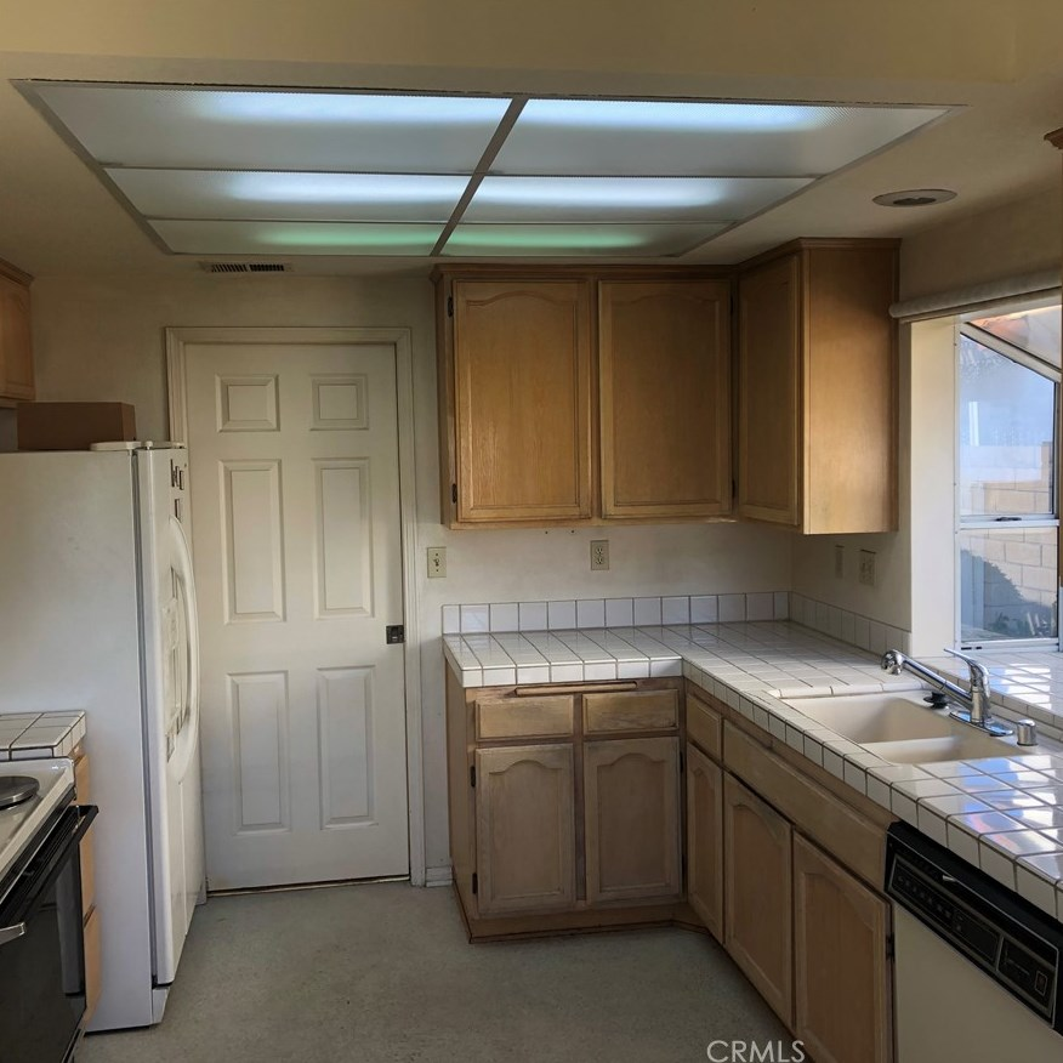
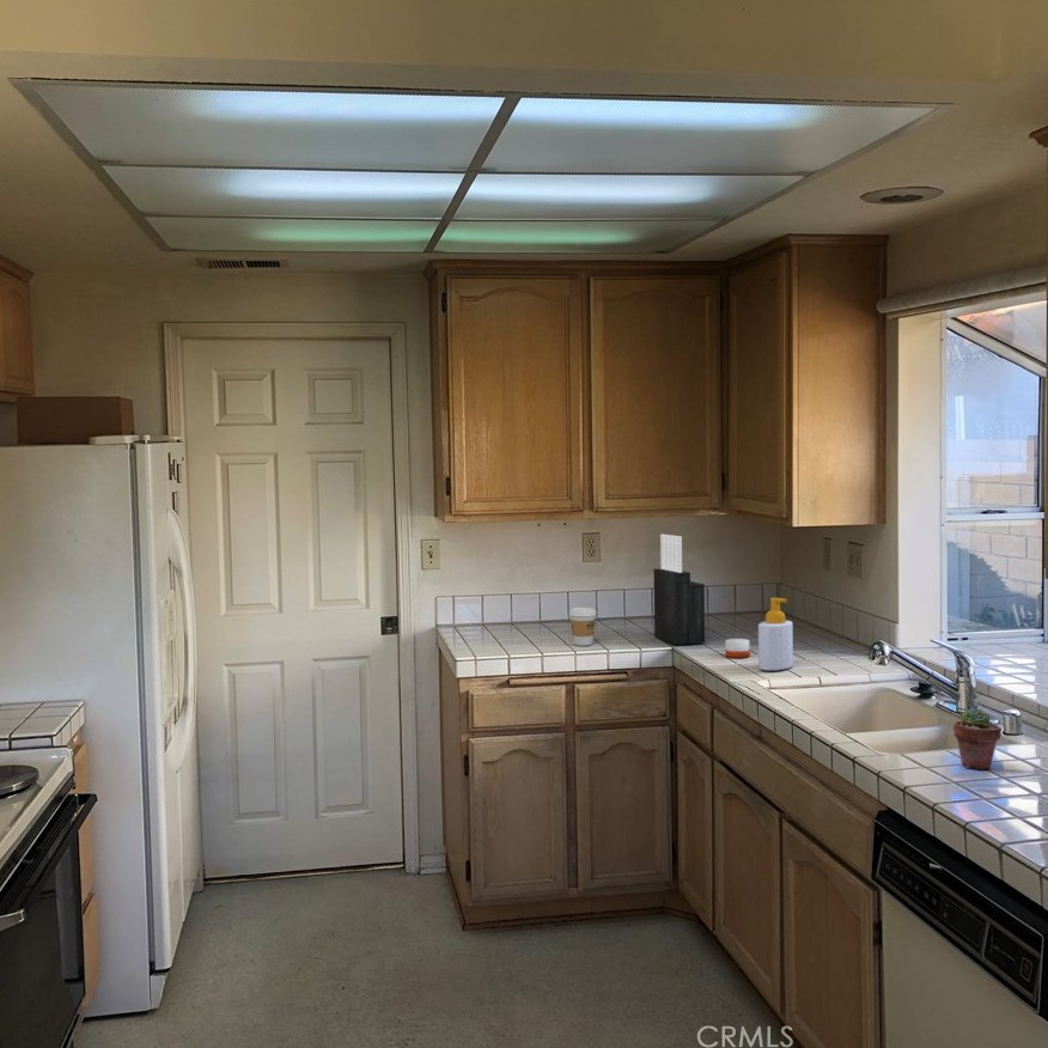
+ coffee cup (583, 626)
+ soap bottle (775, 633)
+ potted succulent (976, 736)
+ knife block (682, 587)
+ candle (737, 639)
